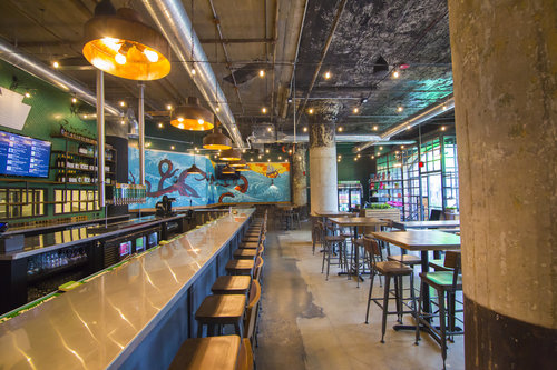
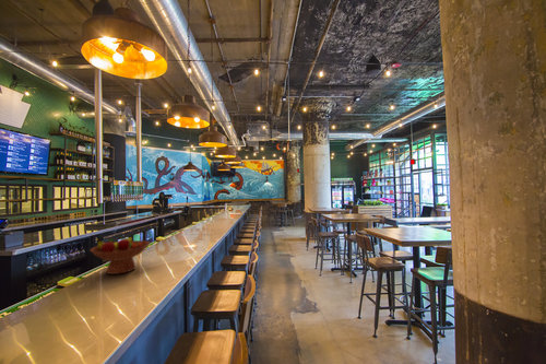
+ fruit bowl (121, 253)
